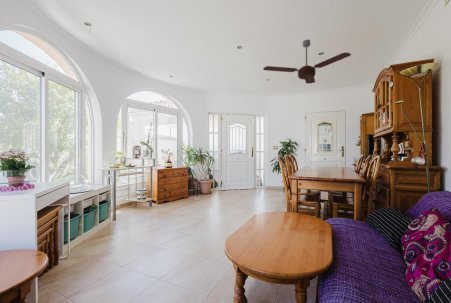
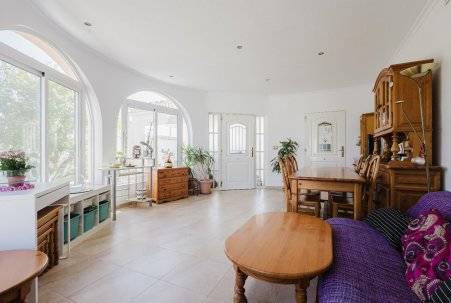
- ceiling fan (306, 62)
